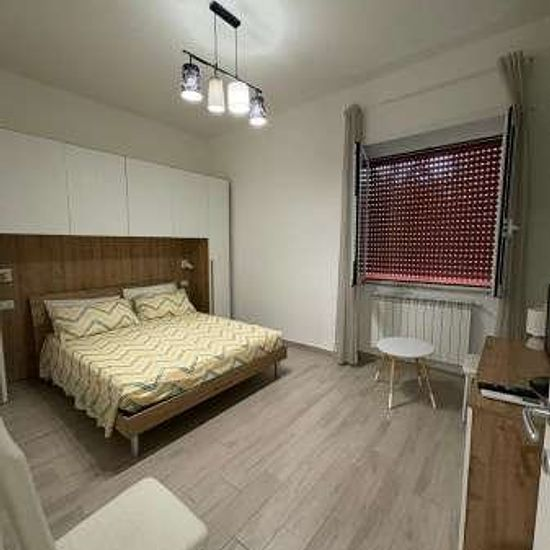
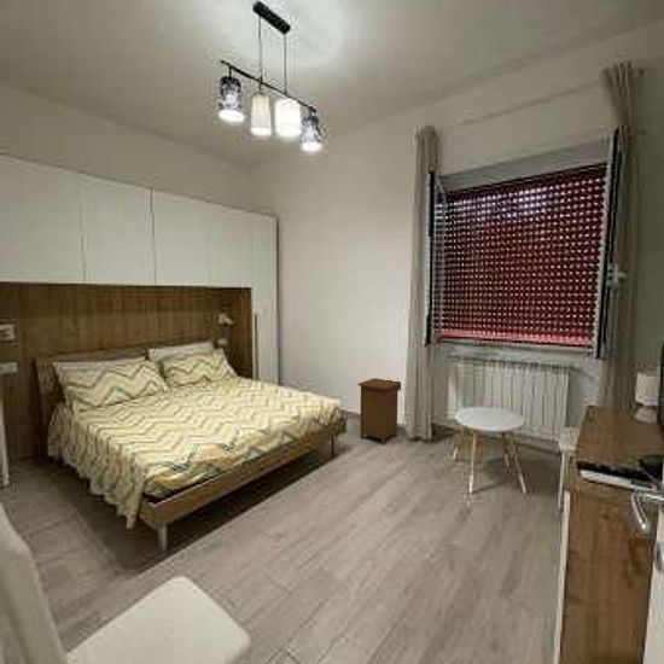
+ nightstand (383, 408)
